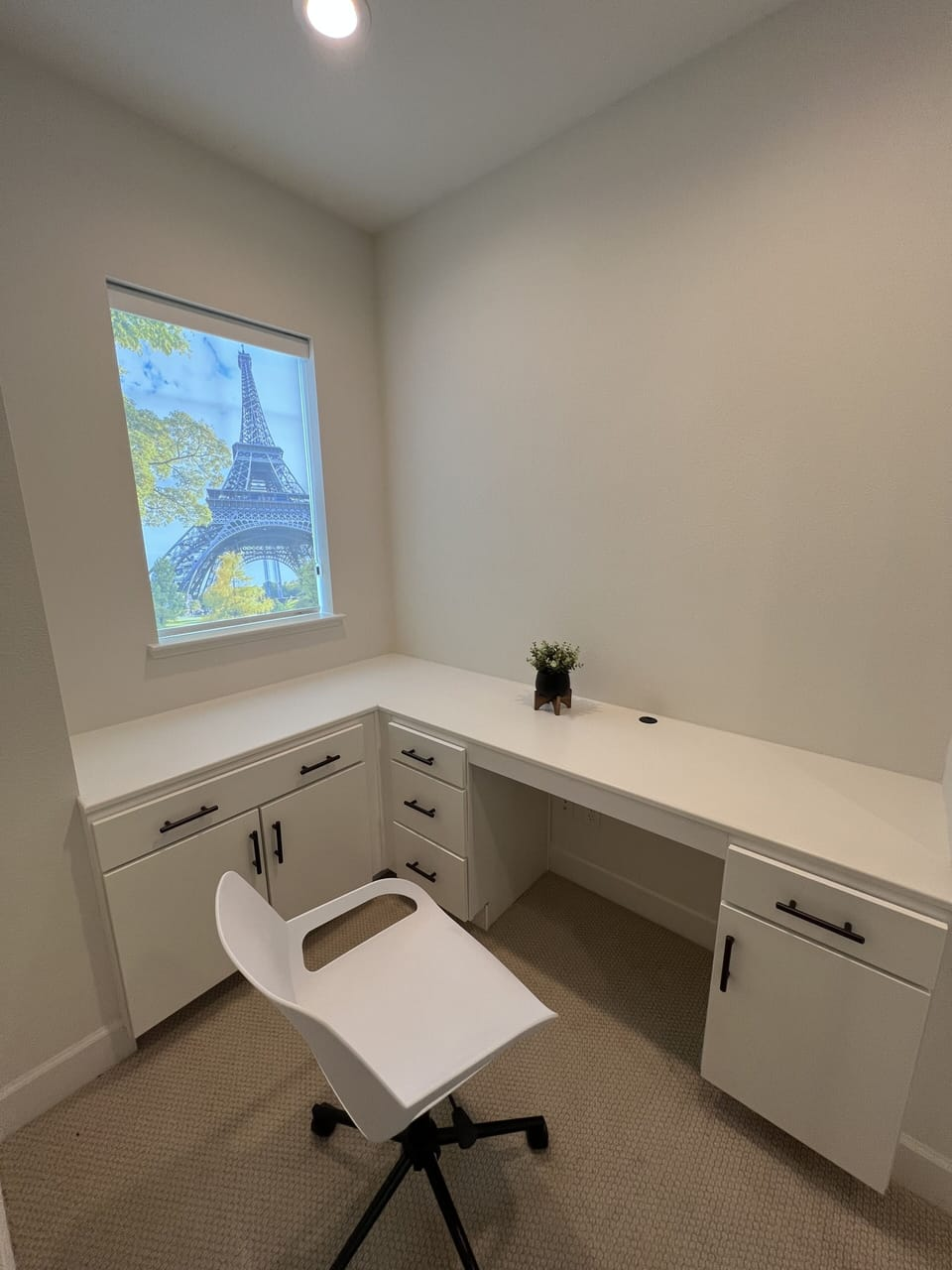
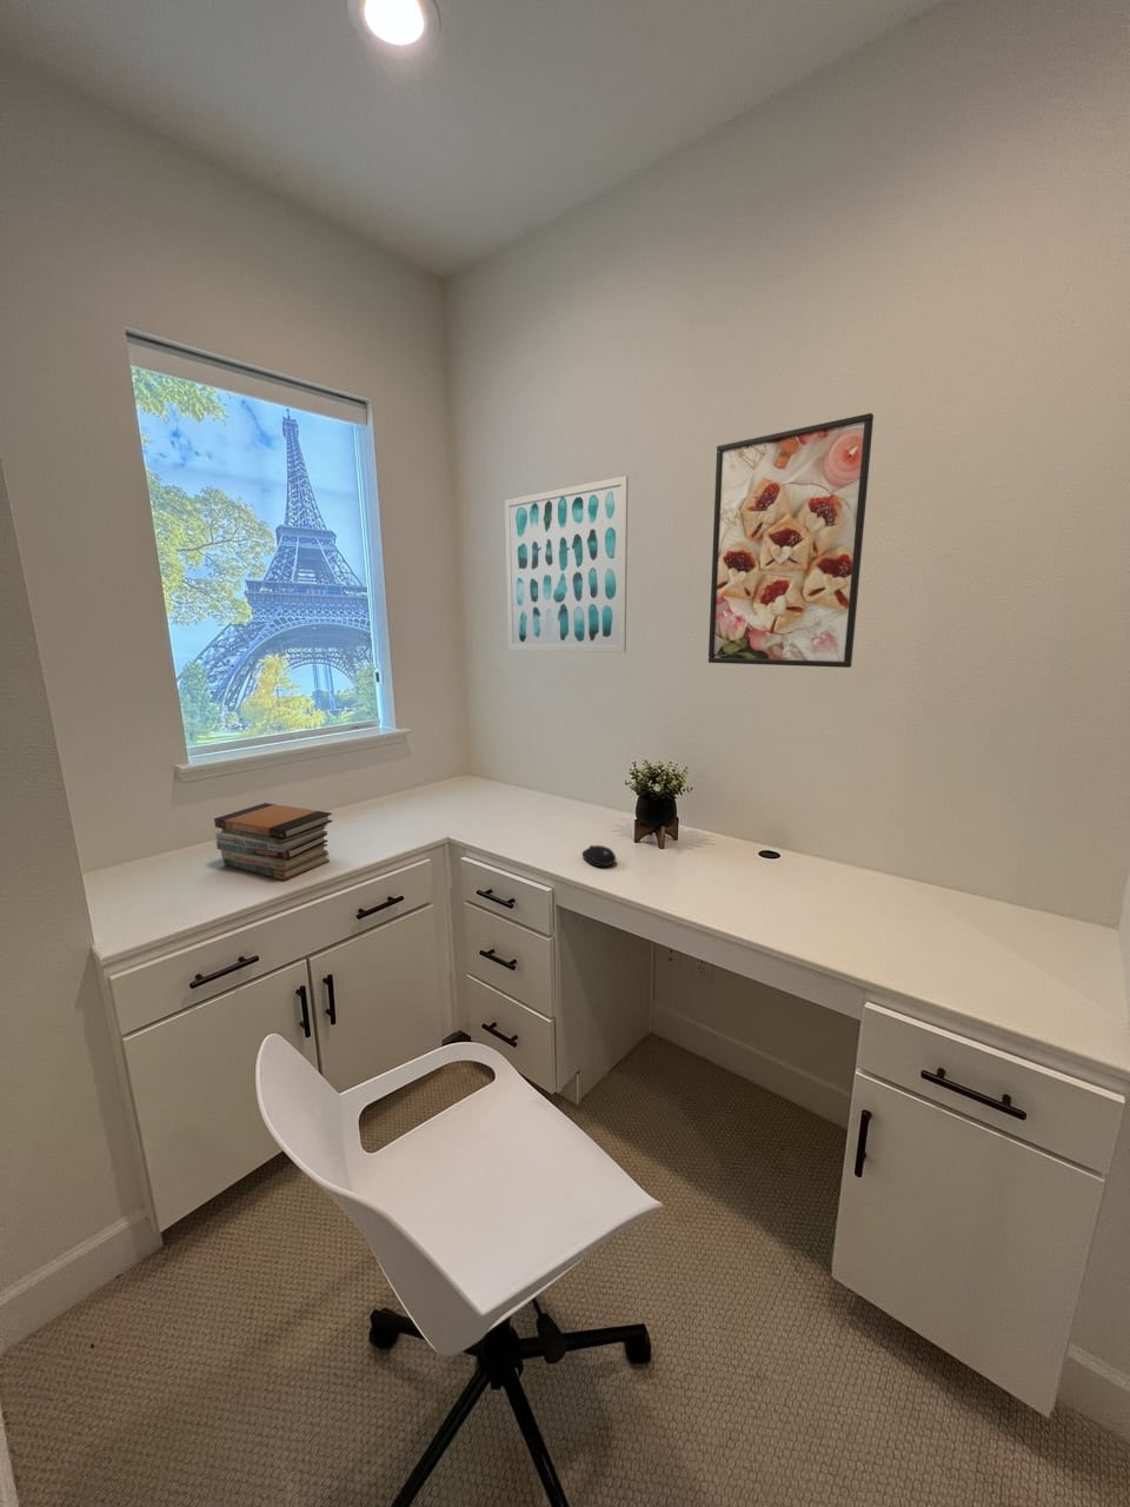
+ computer mouse (598, 853)
+ book stack (274, 838)
+ wall art (561, 572)
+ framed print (781, 552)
